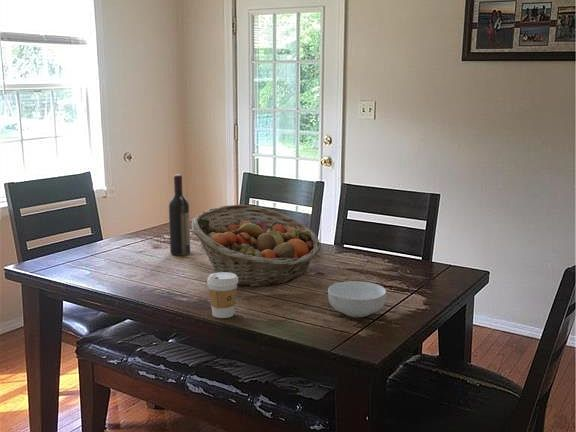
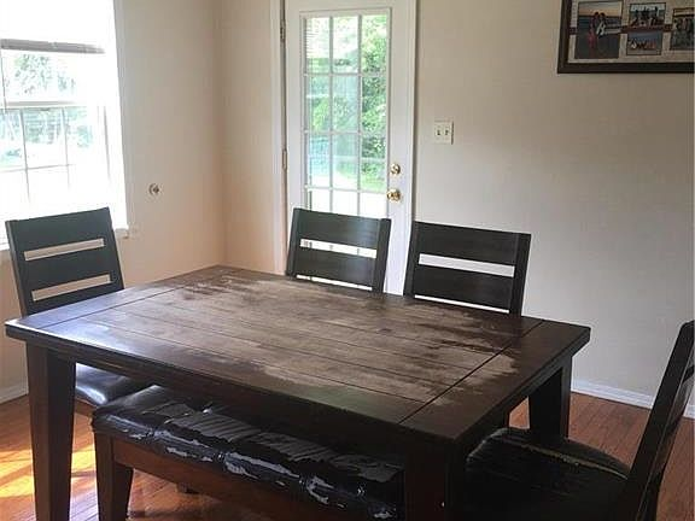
- cereal bowl (356, 301)
- coffee cup (223, 294)
- wine bottle (179, 214)
- fruit basket (257, 243)
